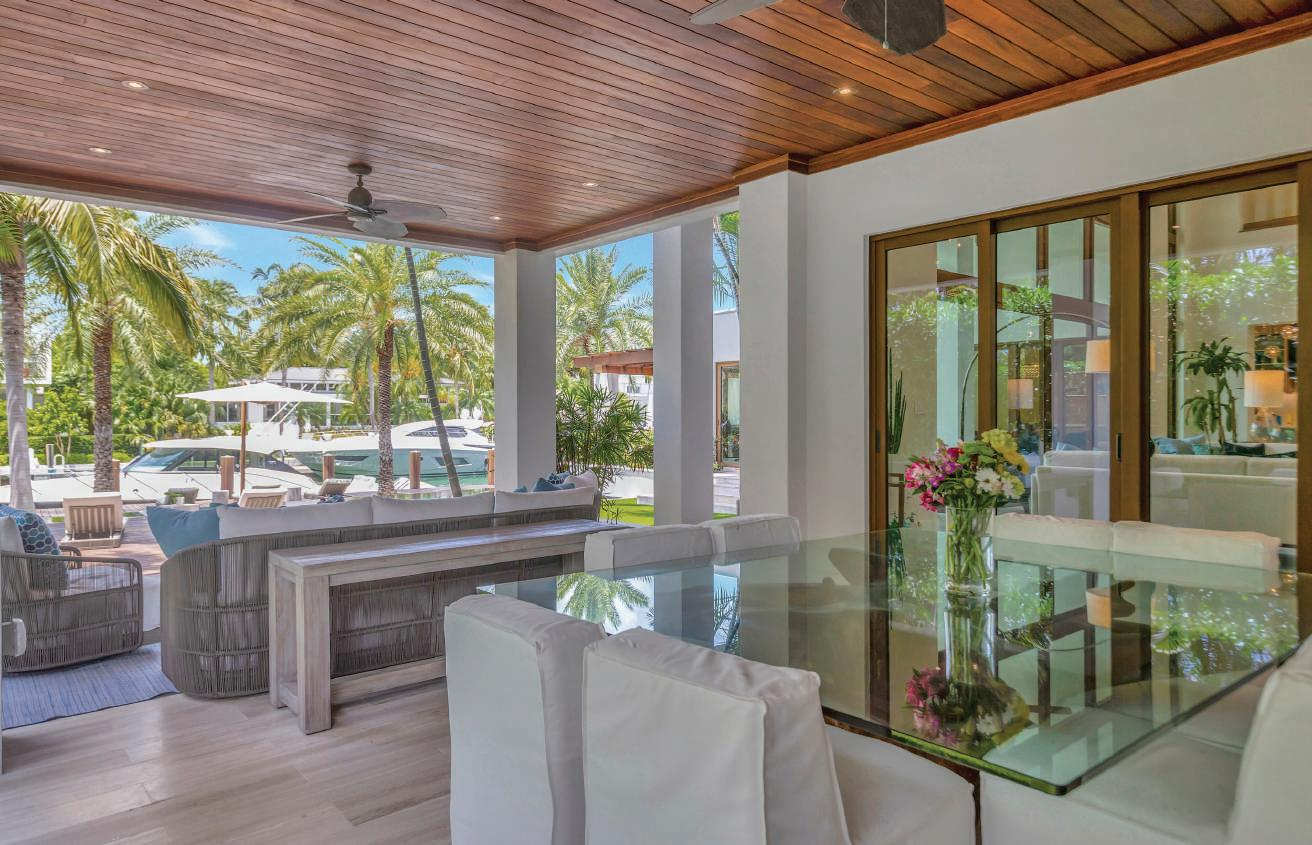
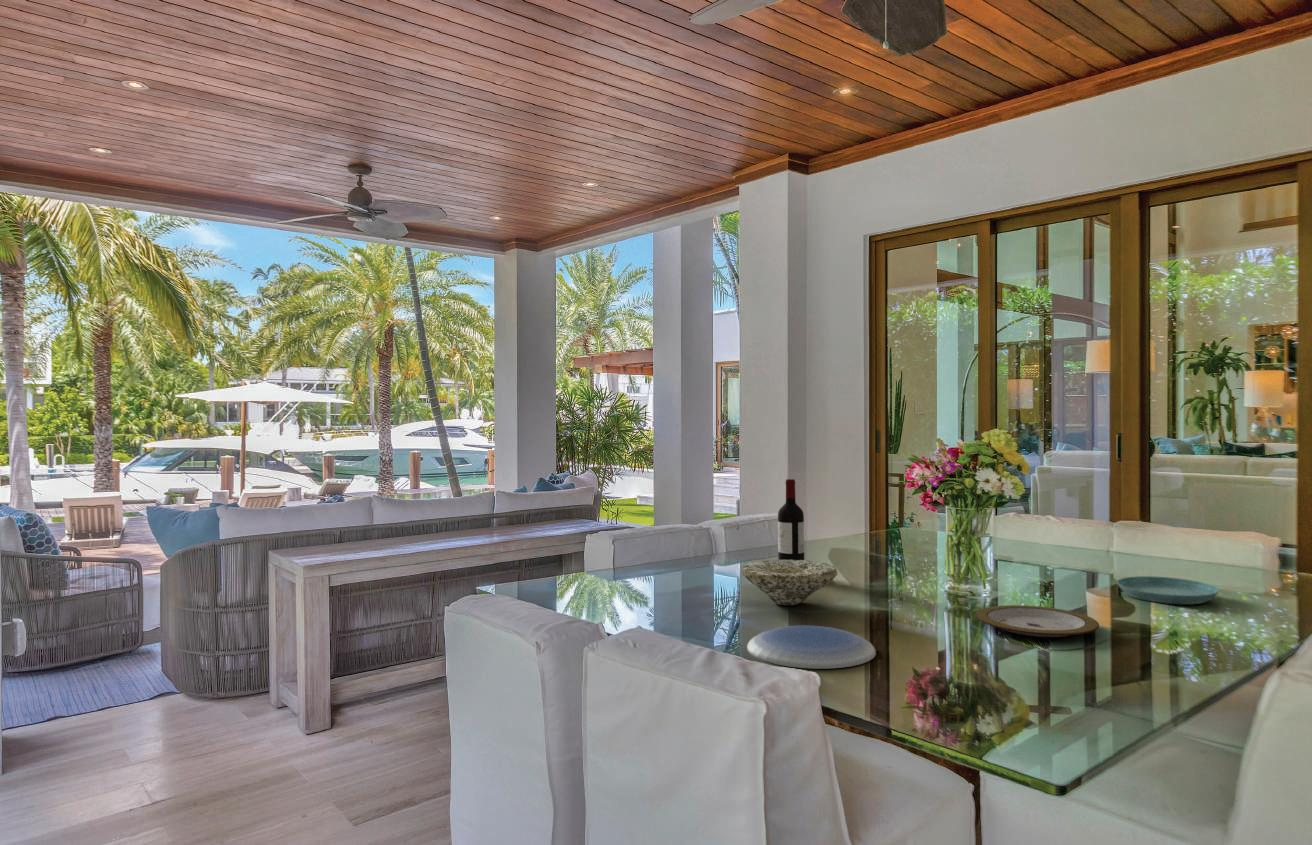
+ wine bottle (790, 526)
+ plate (1035, 623)
+ saucer (1166, 590)
+ plate (810, 641)
+ bowl (788, 585)
